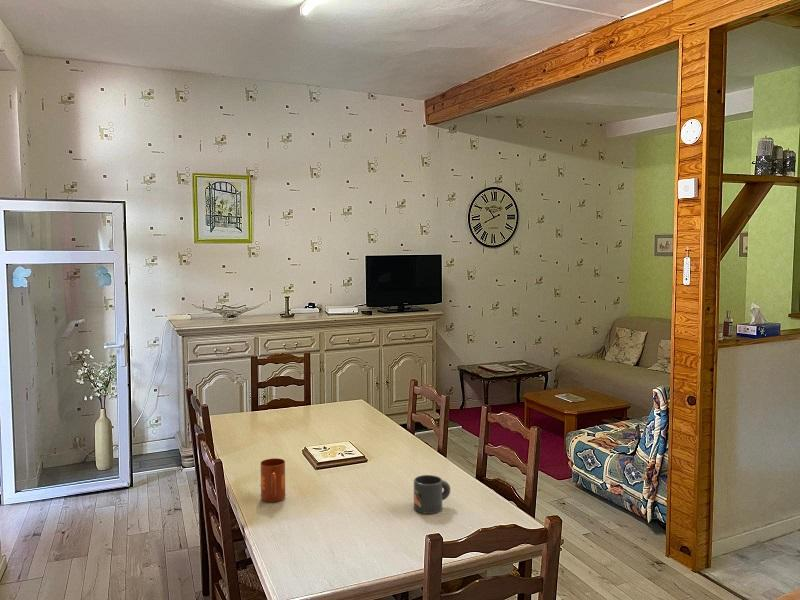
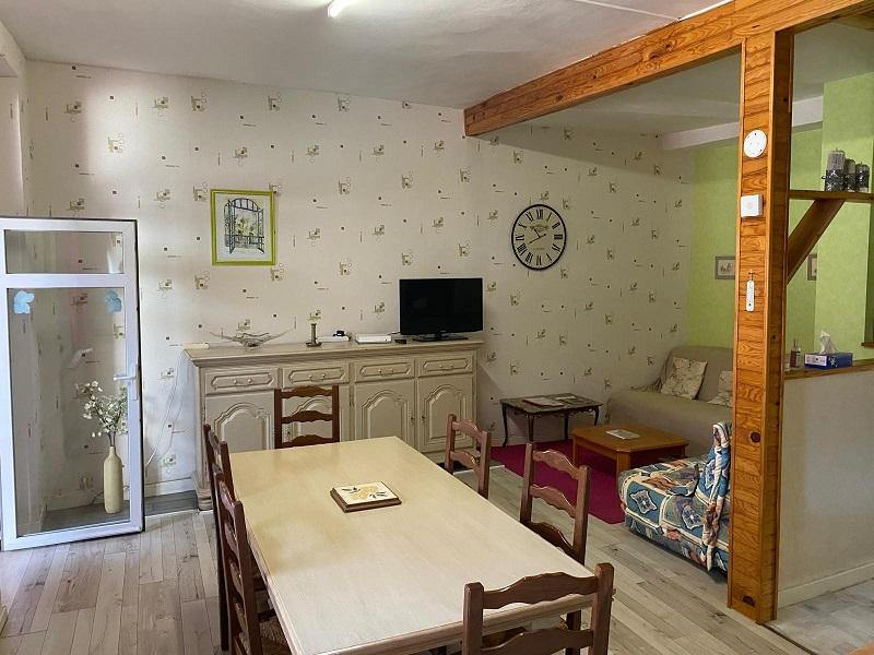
- mug (432, 493)
- mug (273, 482)
